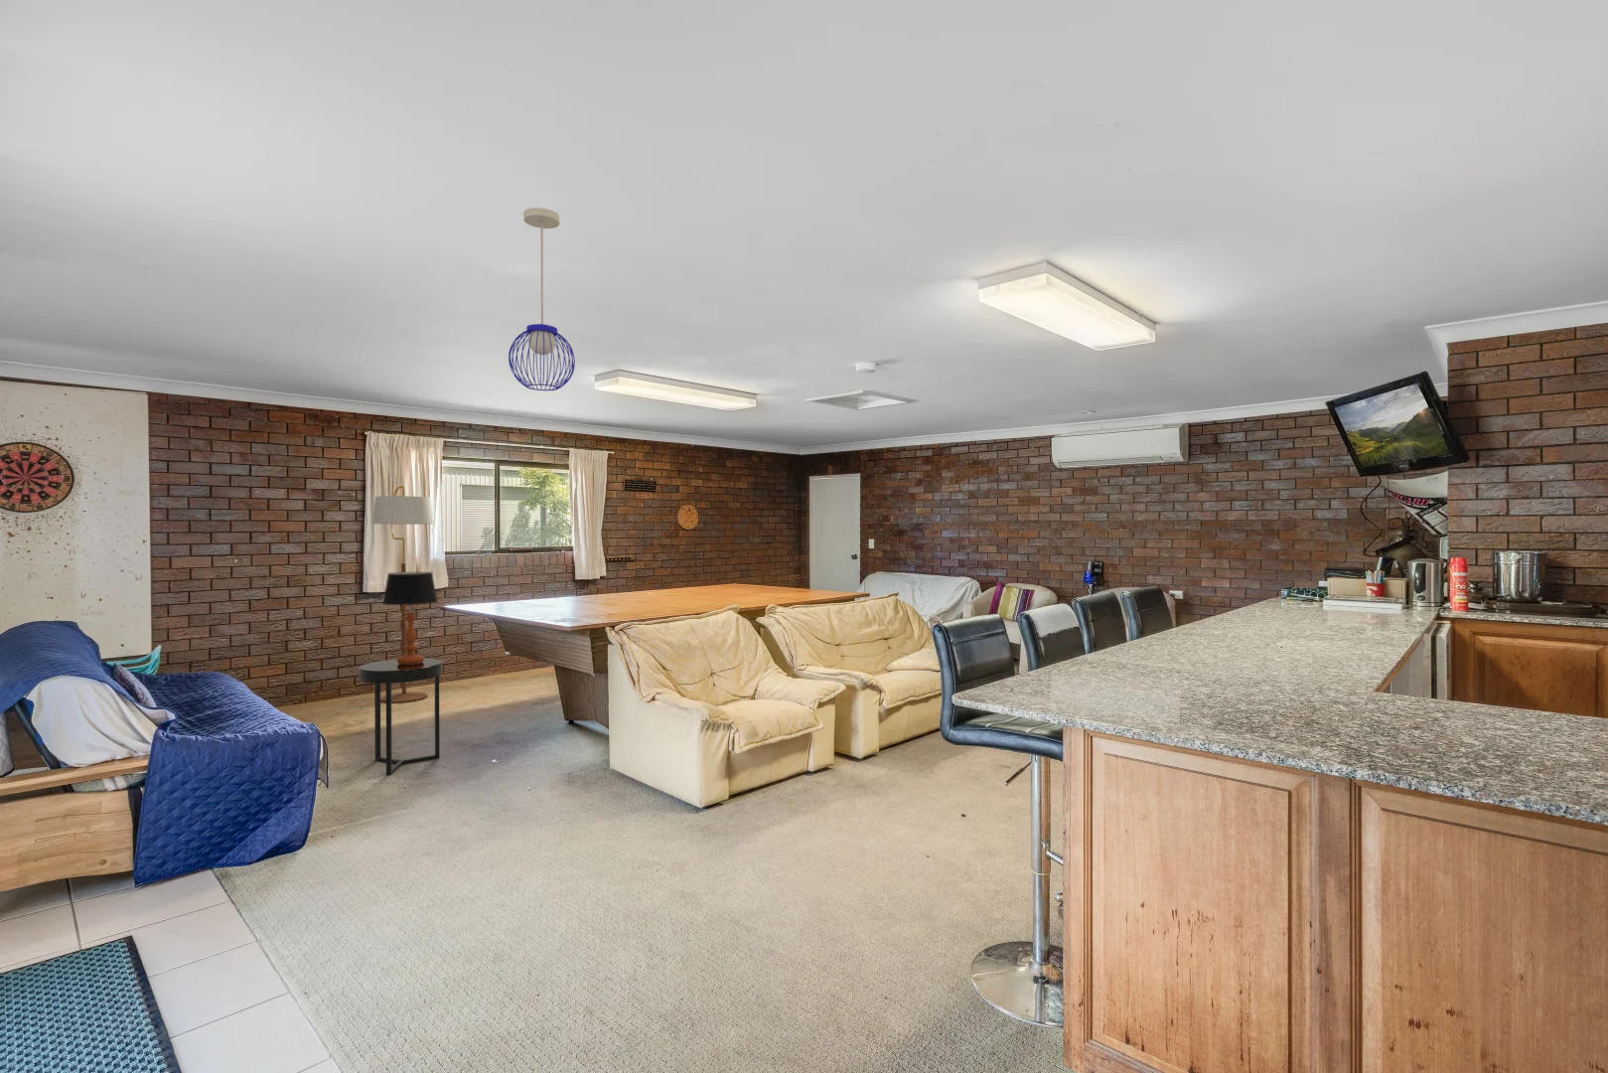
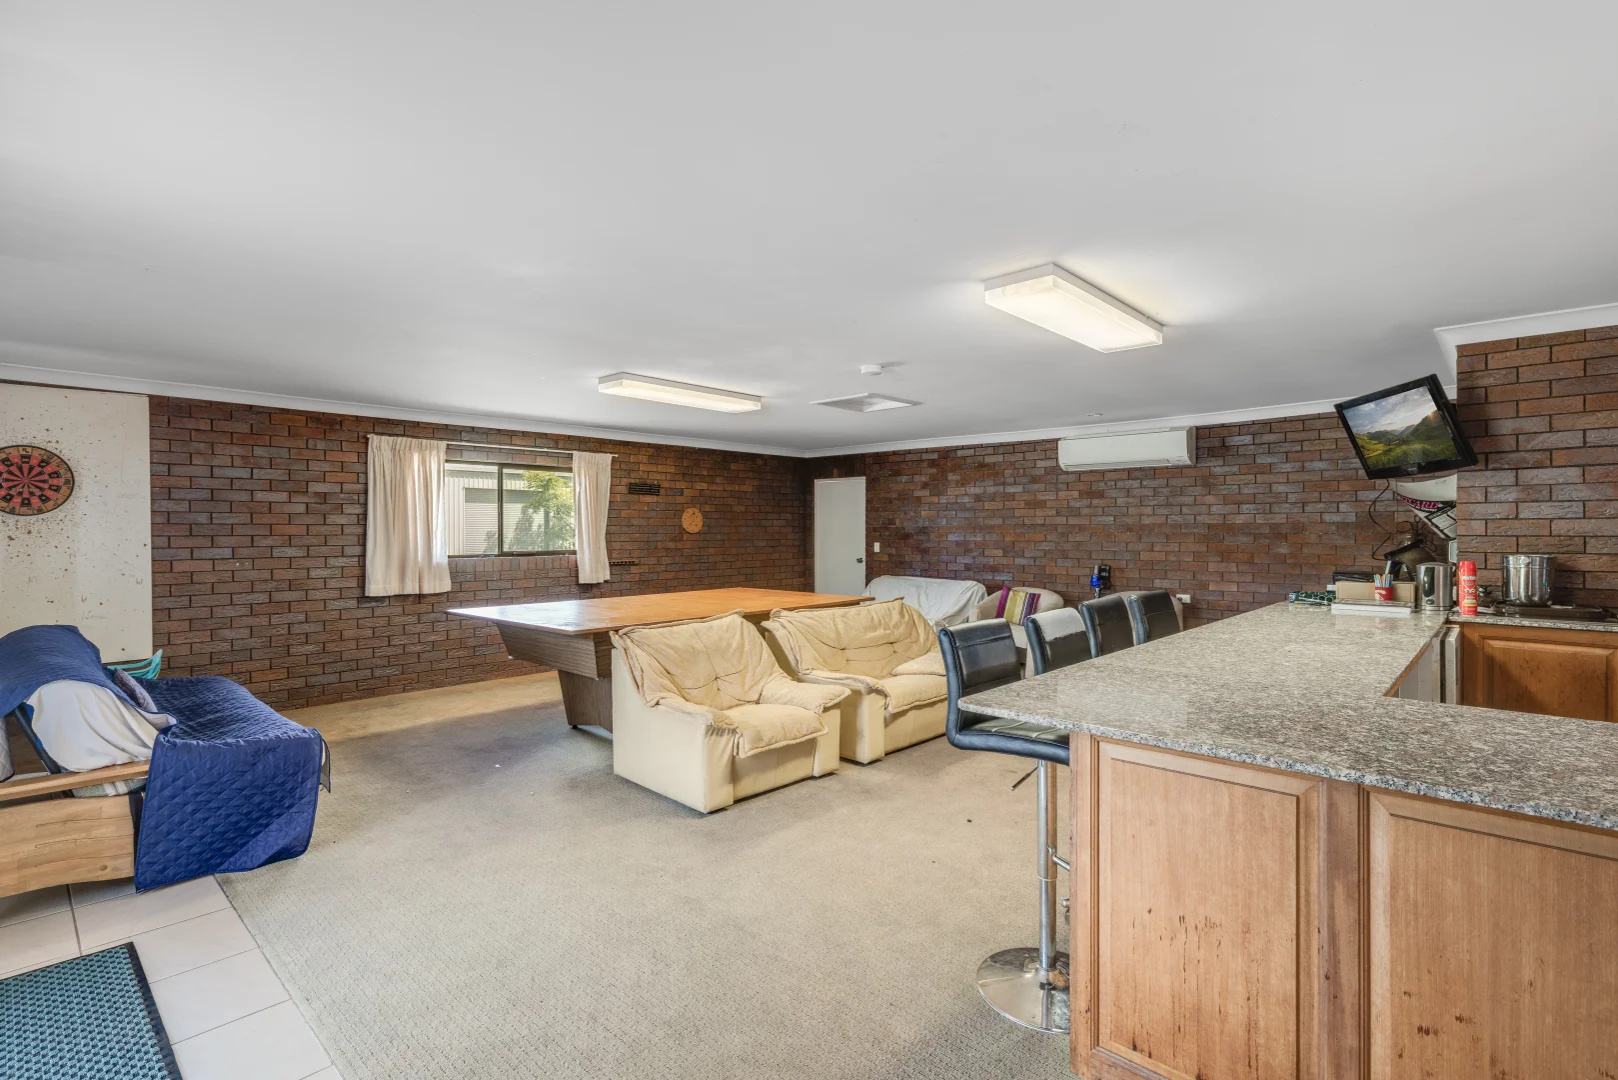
- side table (390, 714)
- floor lamp (402, 605)
- pendant light (541, 301)
- table lamp (411, 617)
